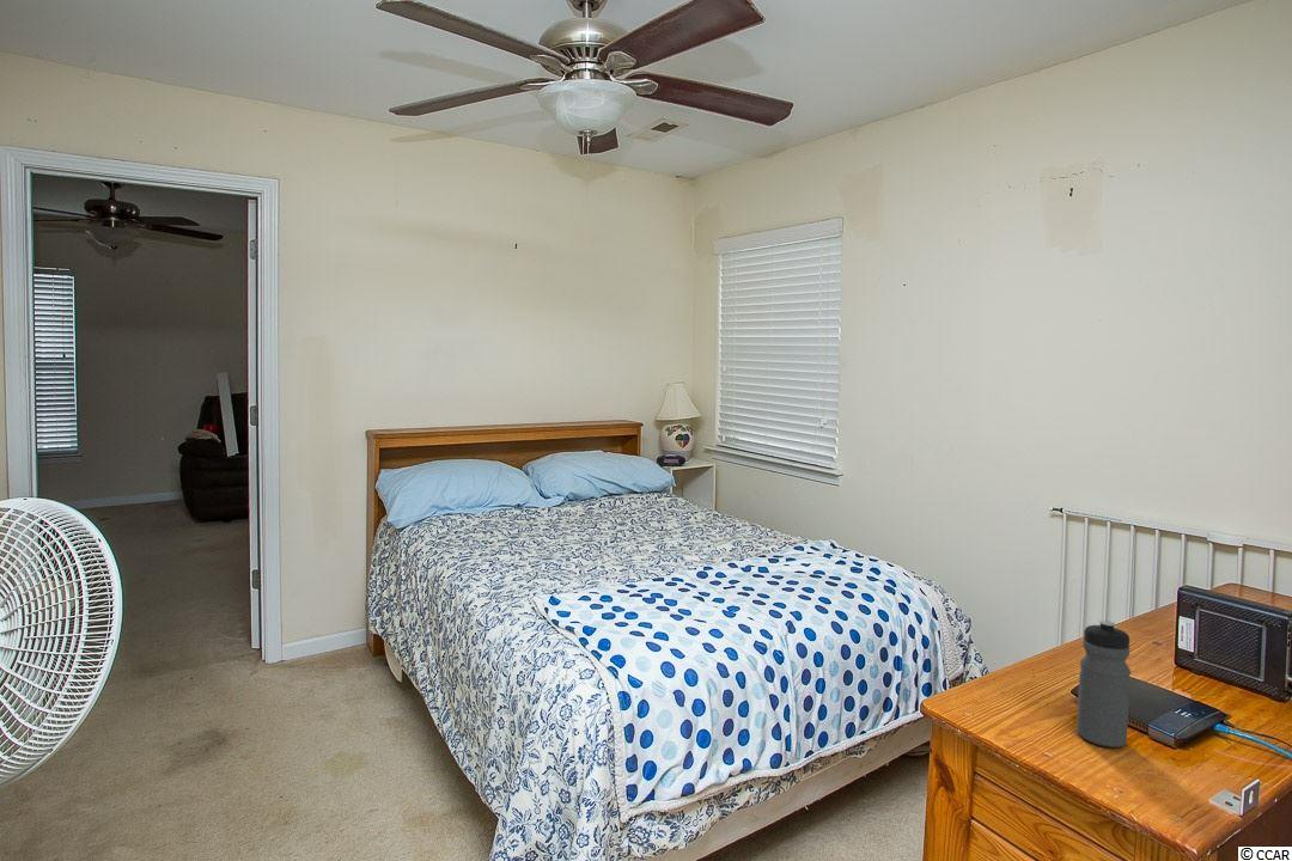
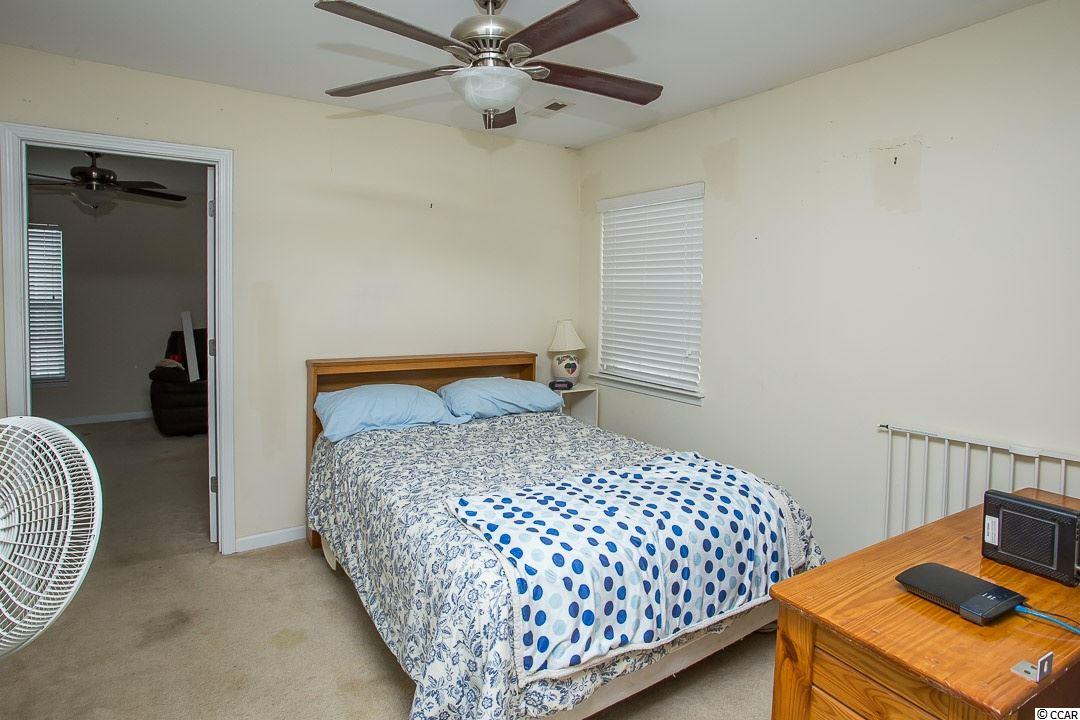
- water bottle (1104, 679)
